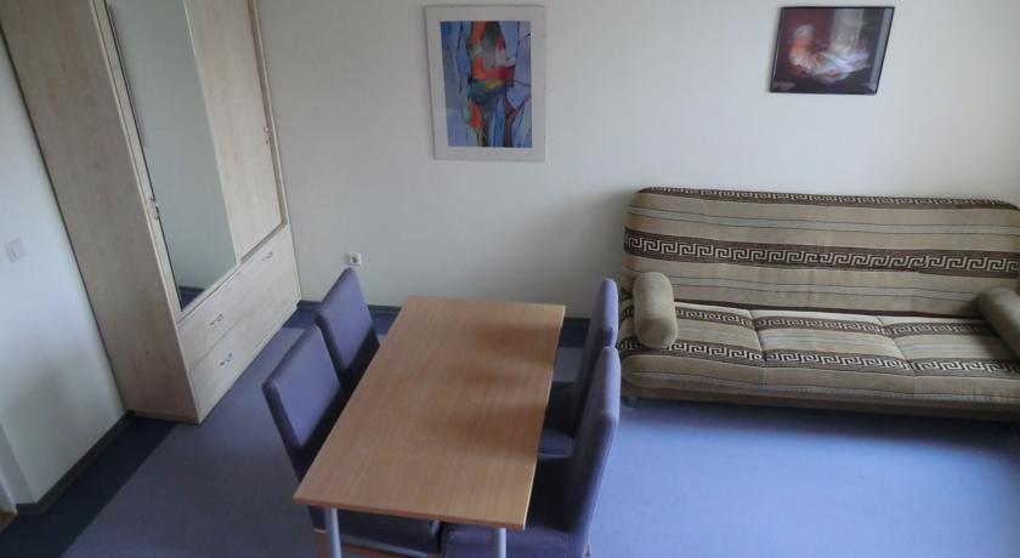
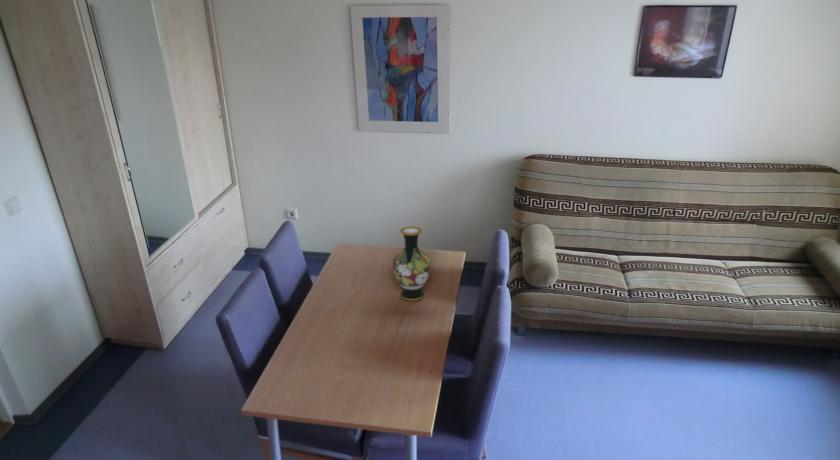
+ vase (411, 263)
